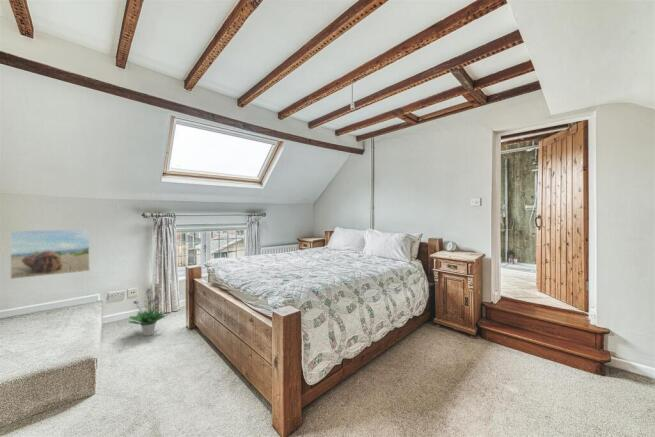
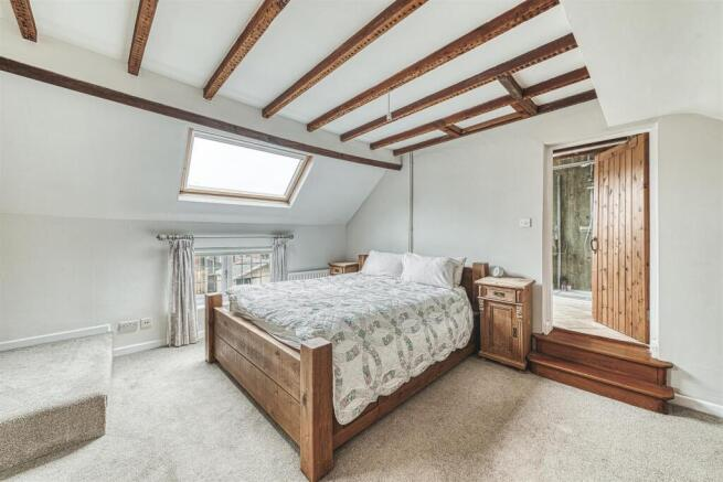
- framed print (52, 252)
- potted plant (149, 310)
